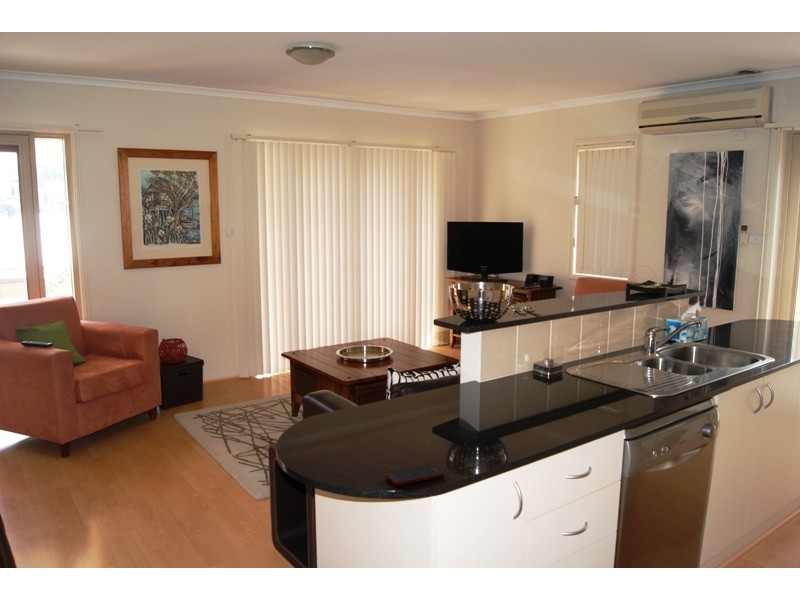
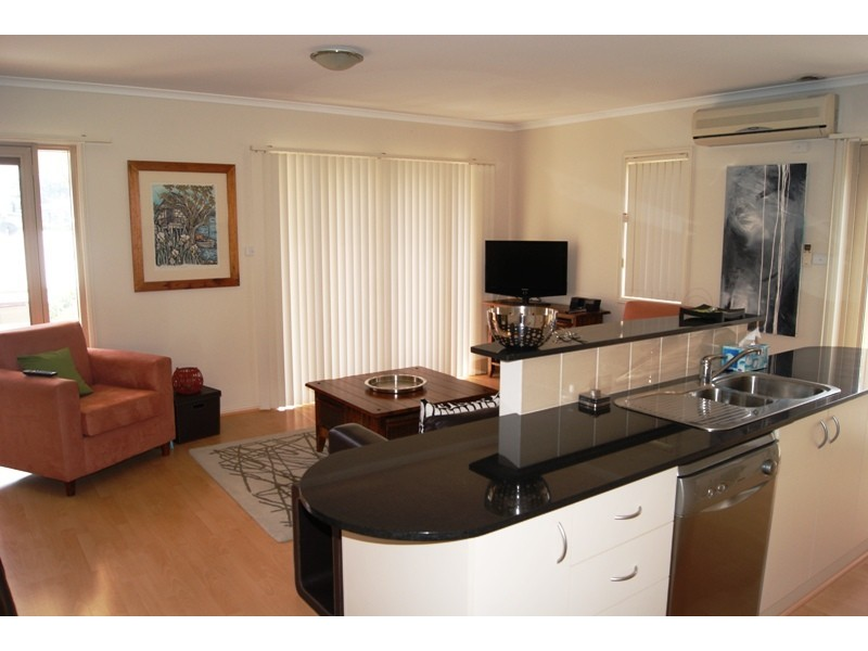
- cell phone (414, 474)
